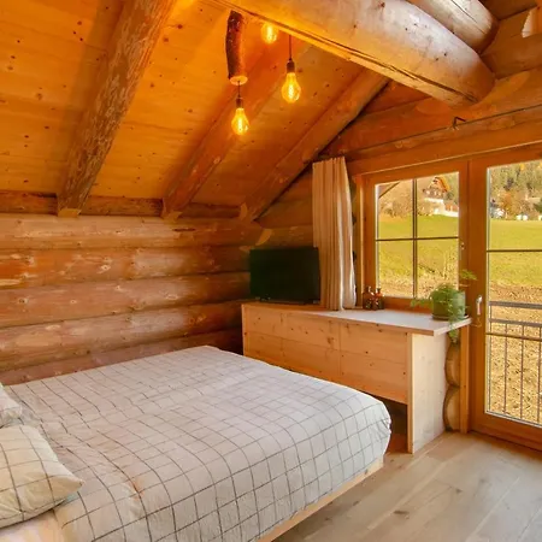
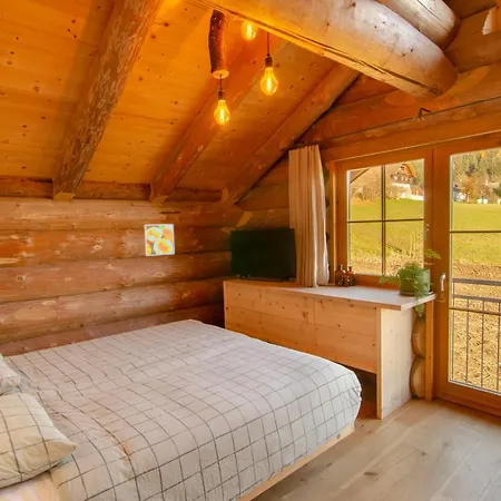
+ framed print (159, 239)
